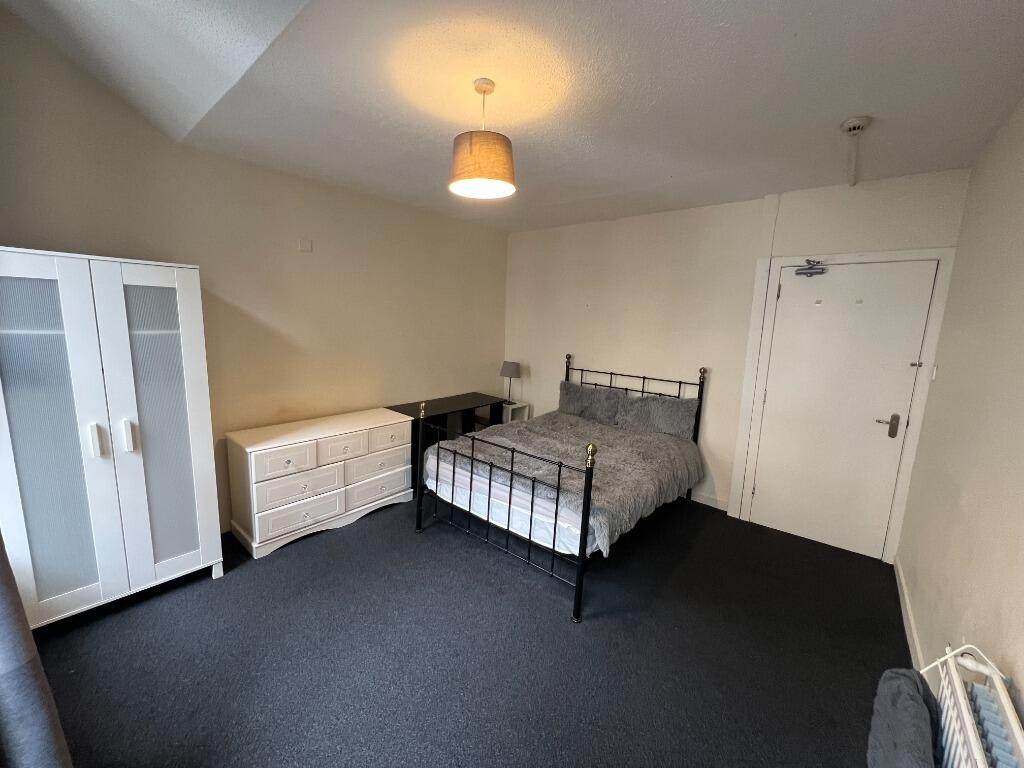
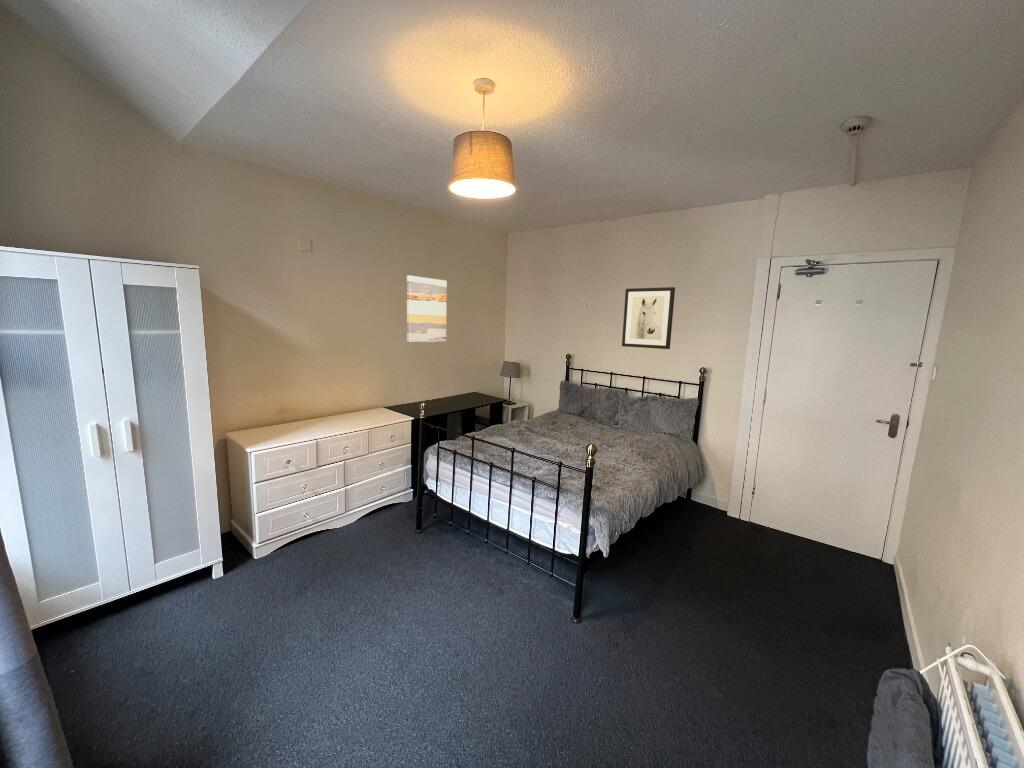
+ wall art (427, 310)
+ wall art (647, 318)
